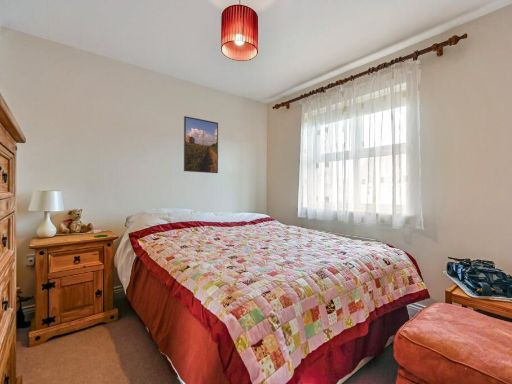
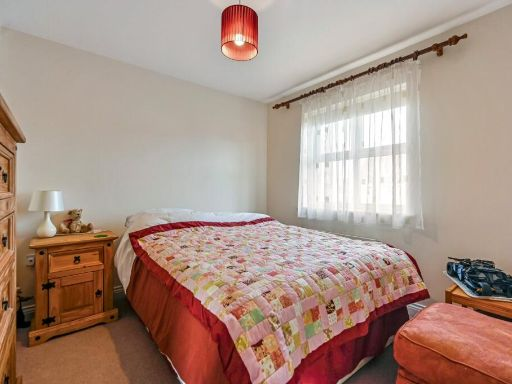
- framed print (201, 145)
